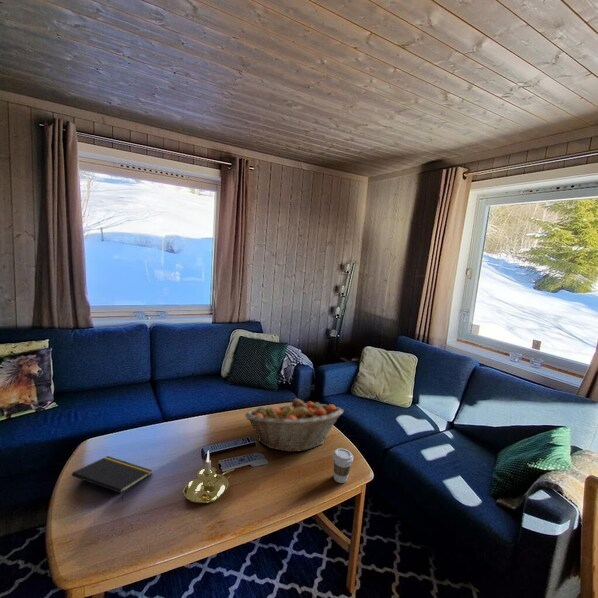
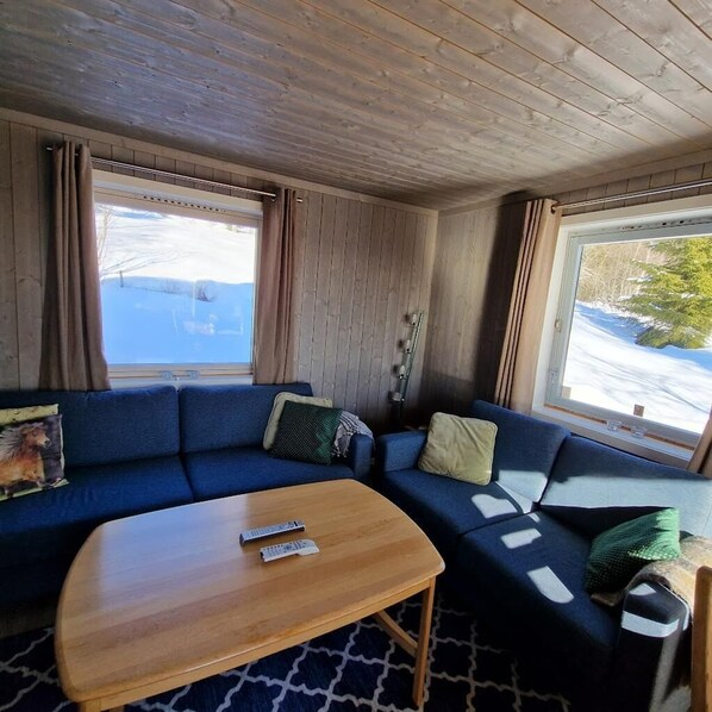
- notepad (113, 473)
- candle holder (210, 469)
- coffee cup (341, 465)
- fruit basket (294, 419)
